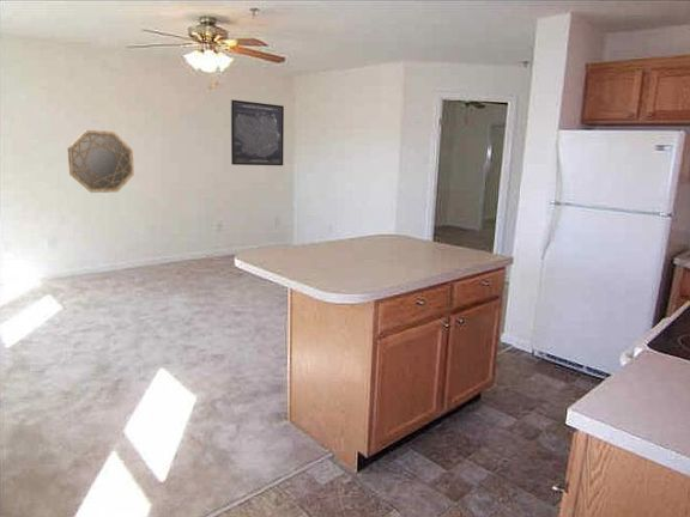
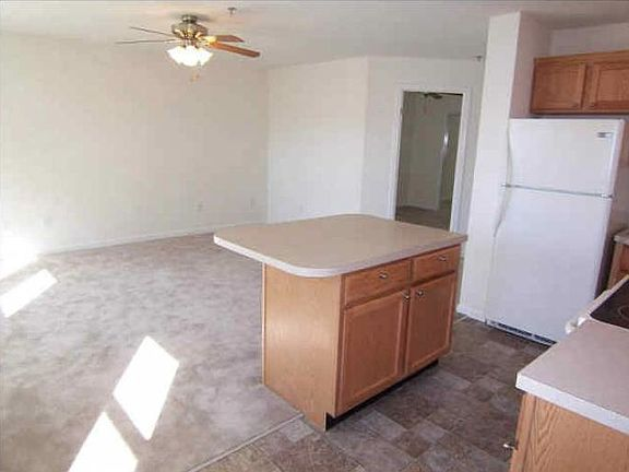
- wall art (258, 134)
- home mirror (102, 162)
